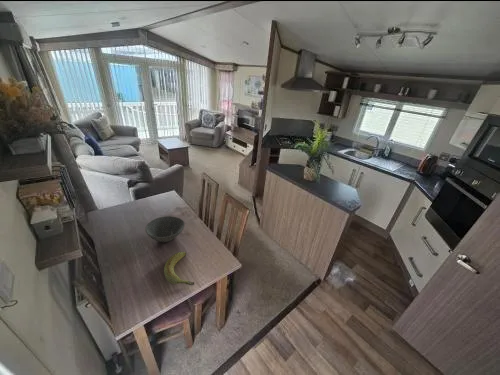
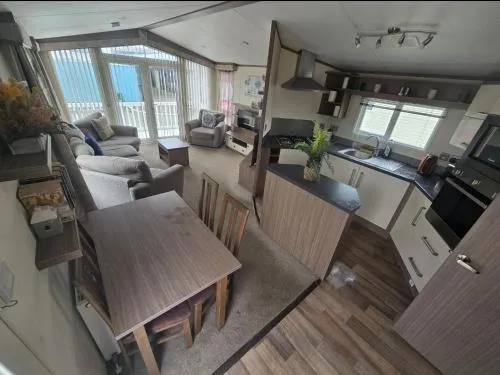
- banana (174, 272)
- bowl (165, 231)
